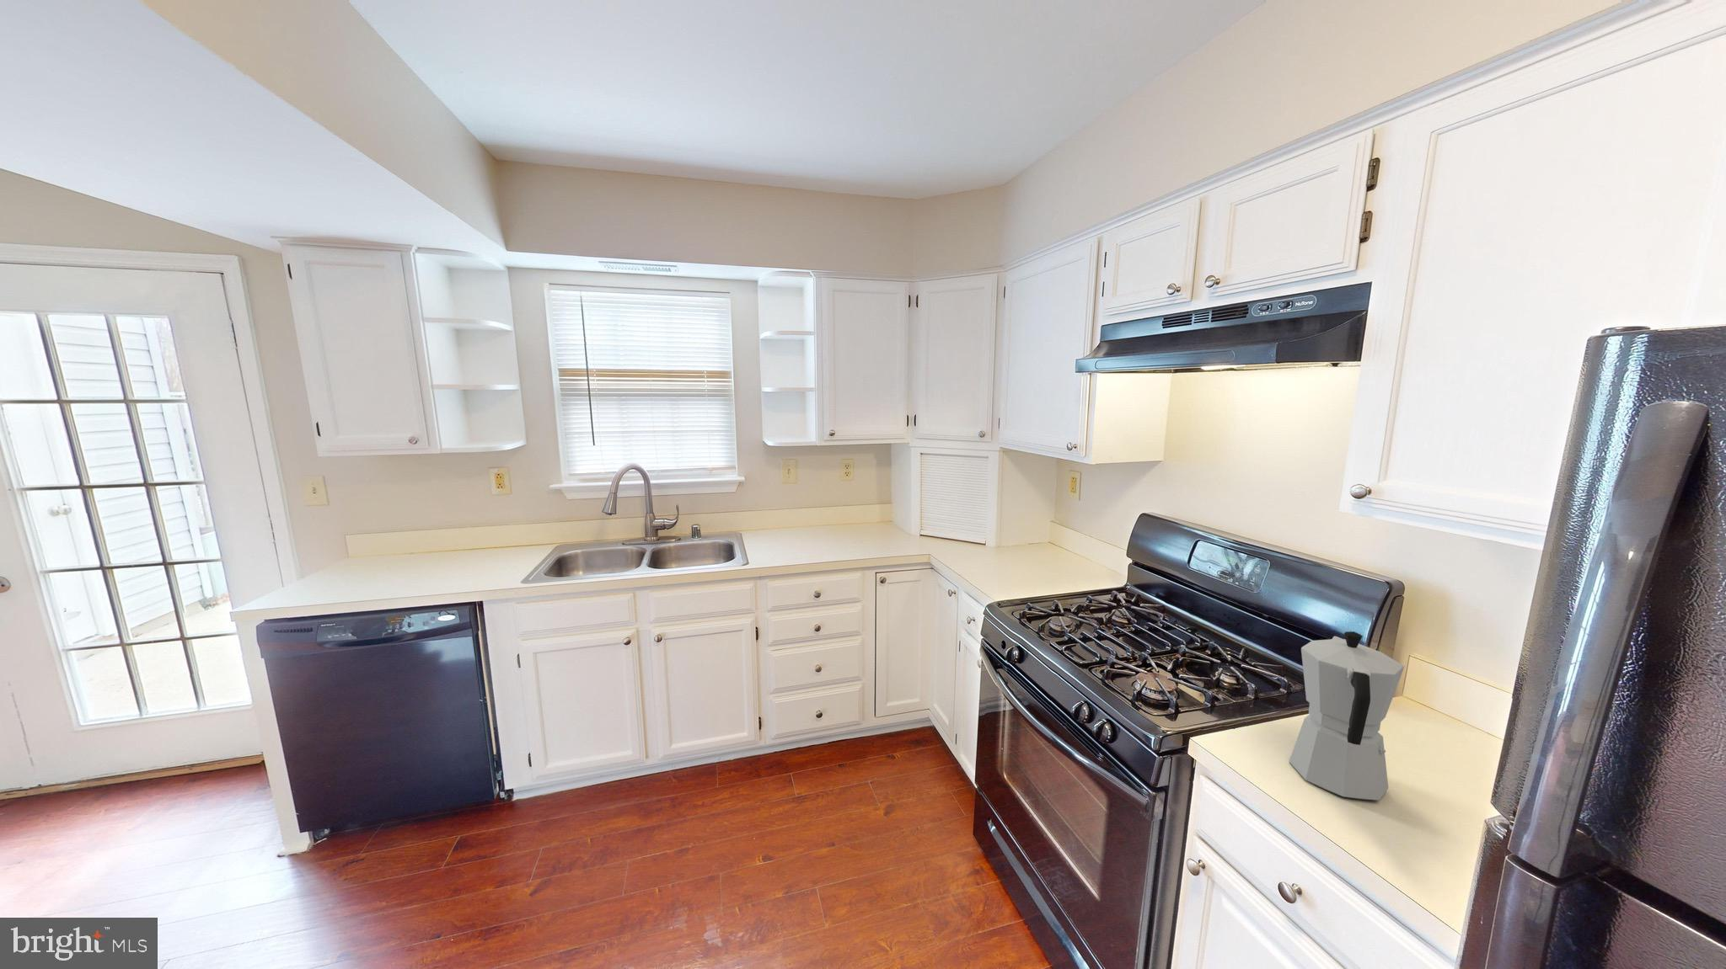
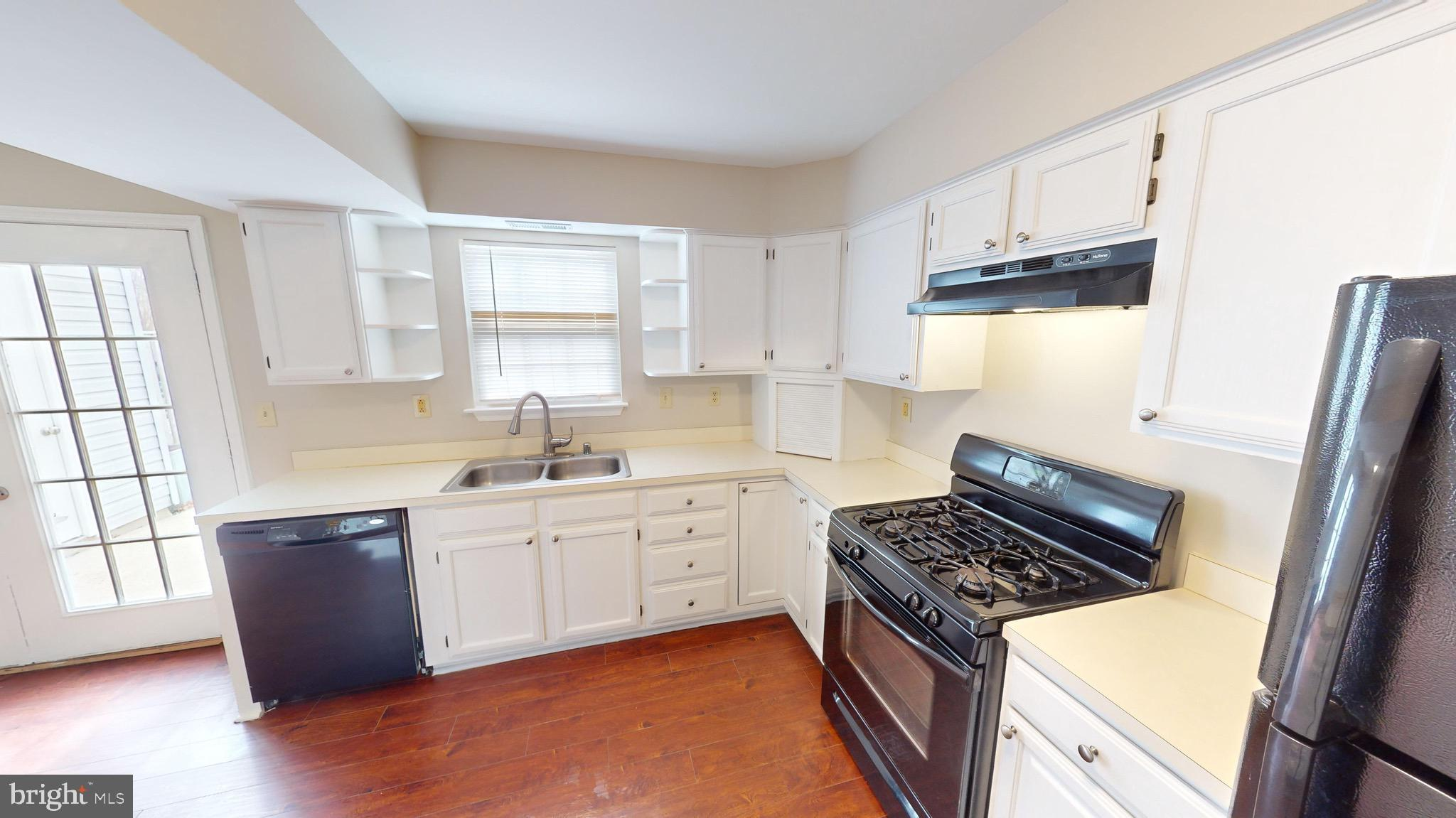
- moka pot (1345, 708)
